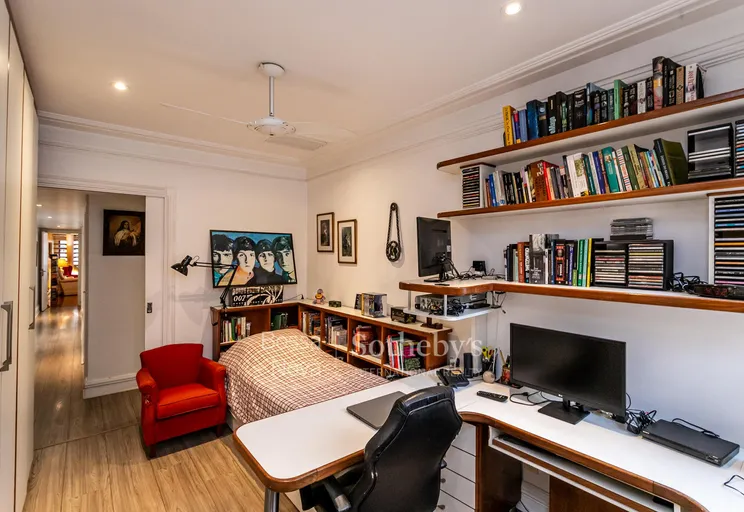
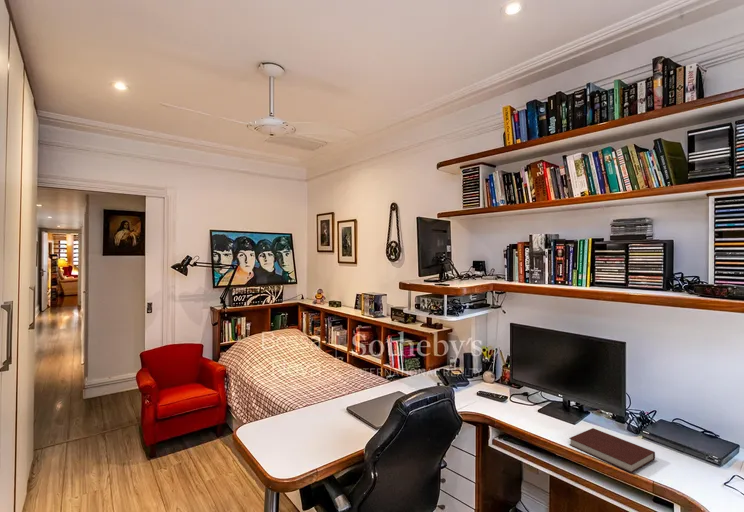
+ notebook (610, 448)
